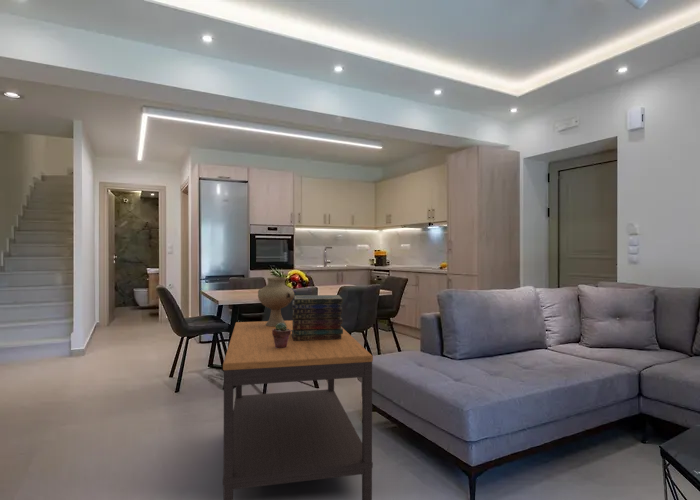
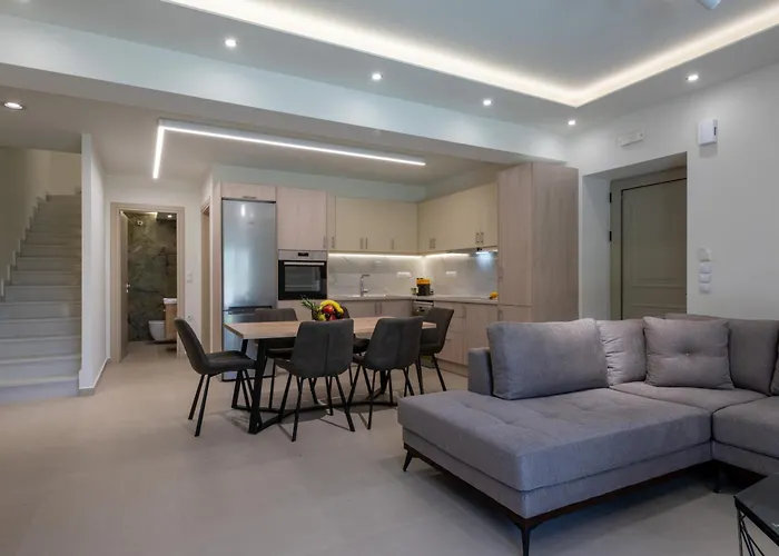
- side table (291, 400)
- book stack (316, 316)
- potted succulent (281, 334)
- vase (276, 300)
